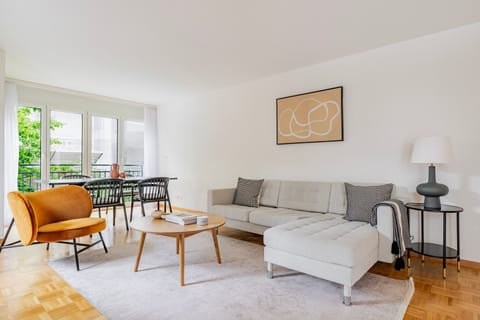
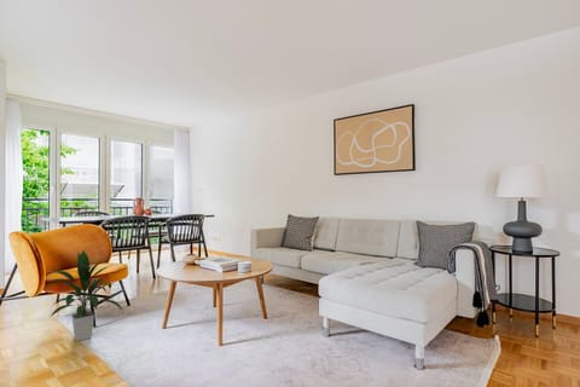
+ indoor plant (87, 294)
